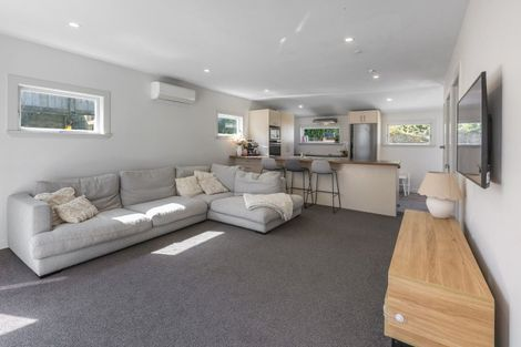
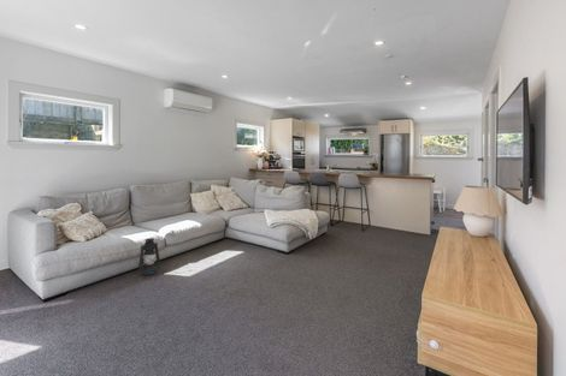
+ lantern (148, 255)
